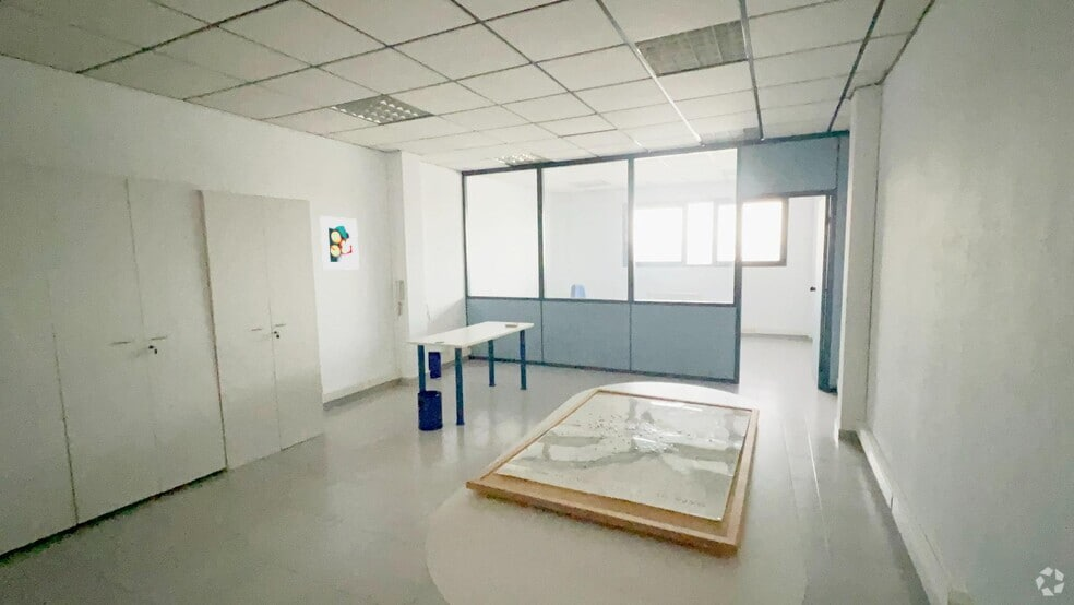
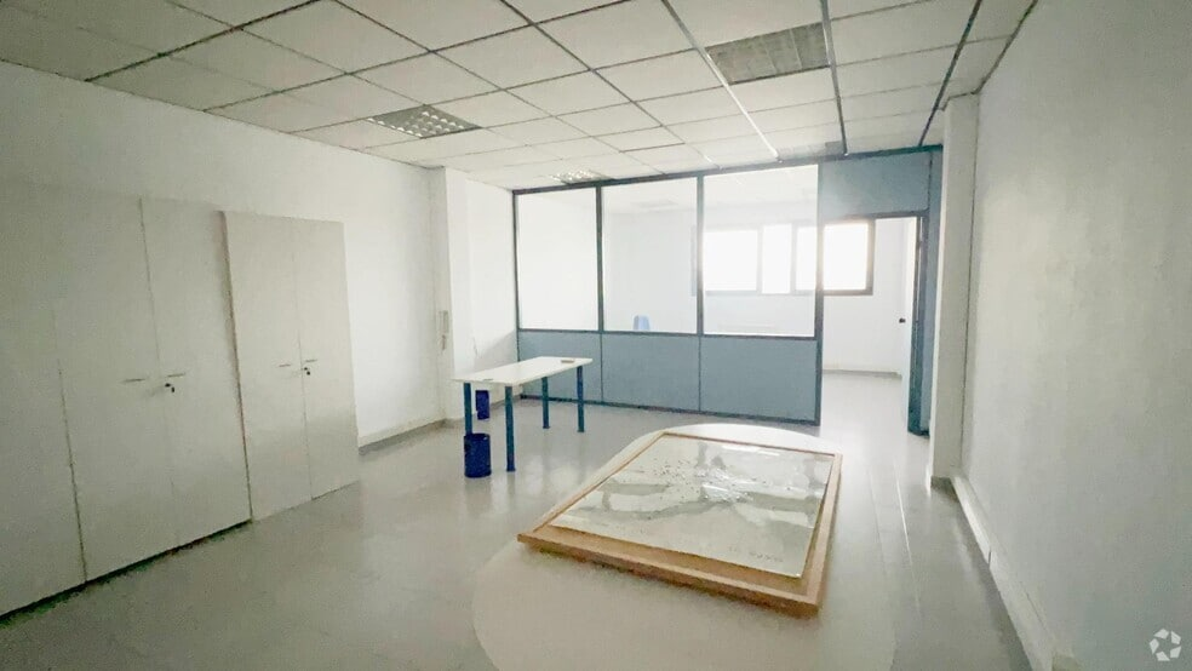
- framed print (339, 244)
